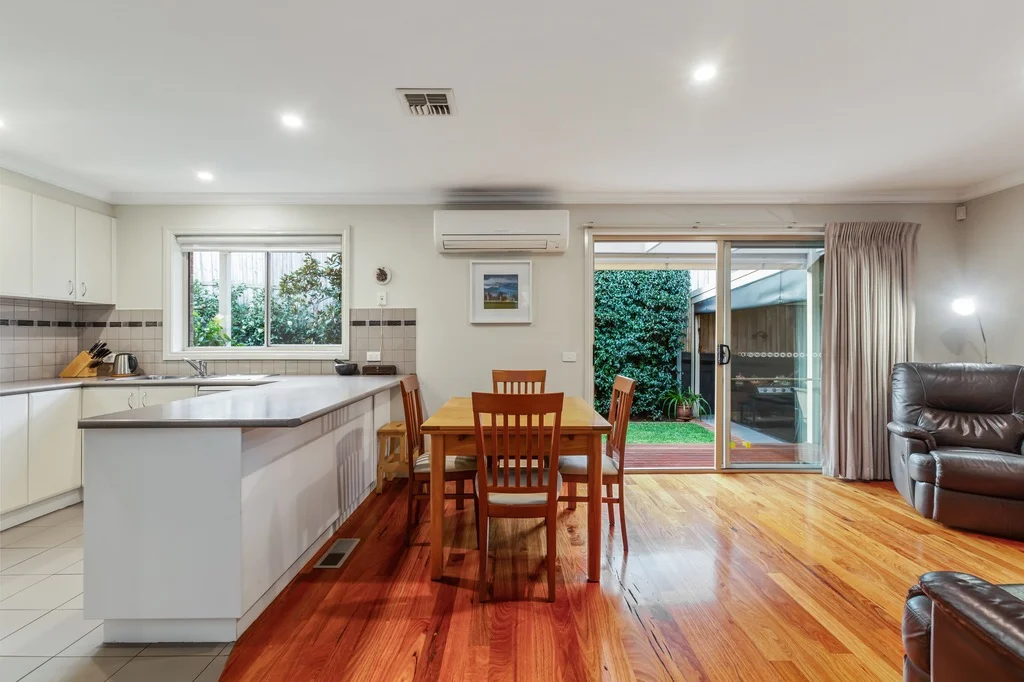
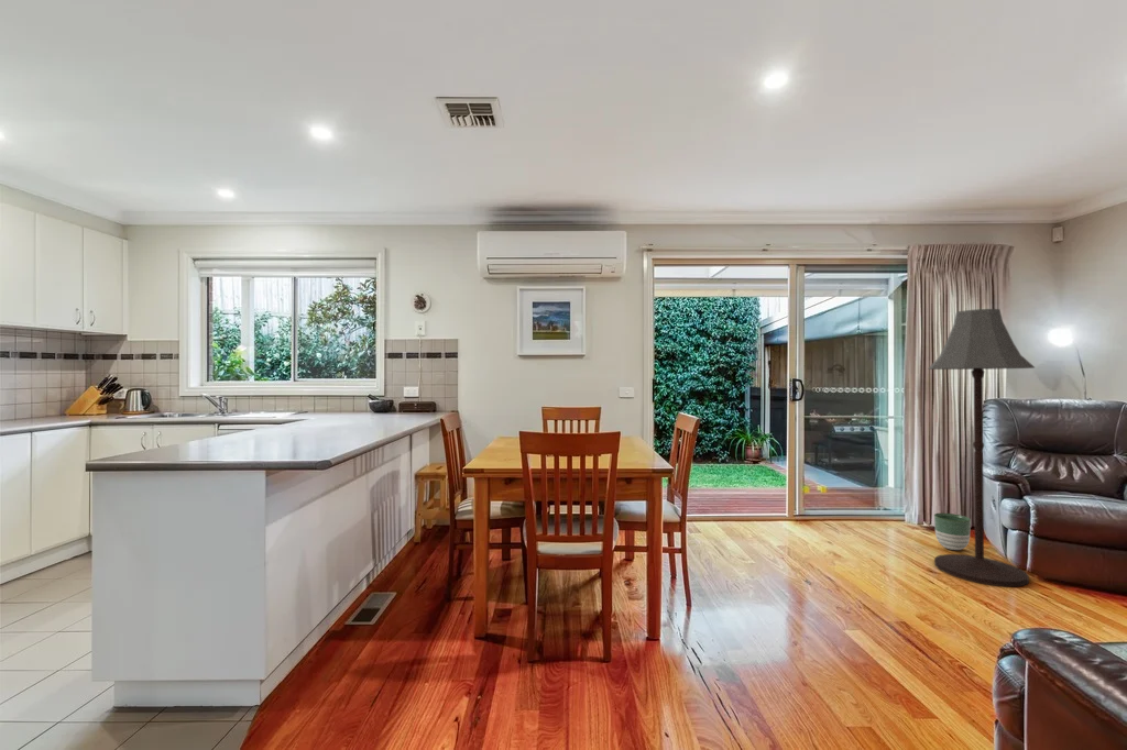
+ floor lamp (977, 441)
+ planter (952, 532)
